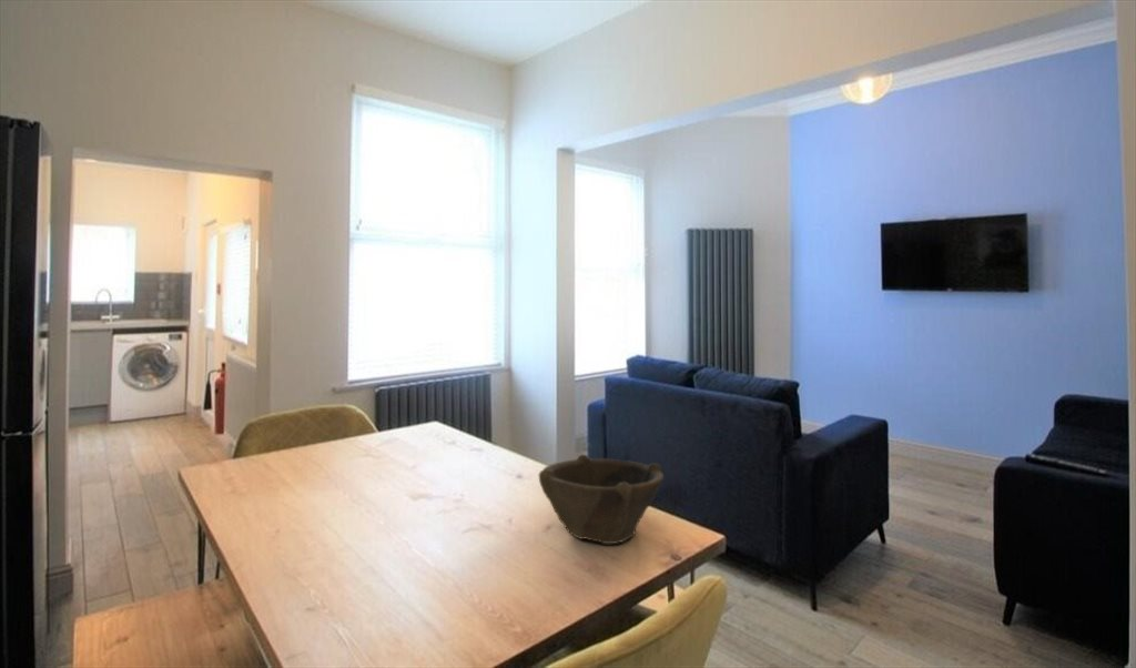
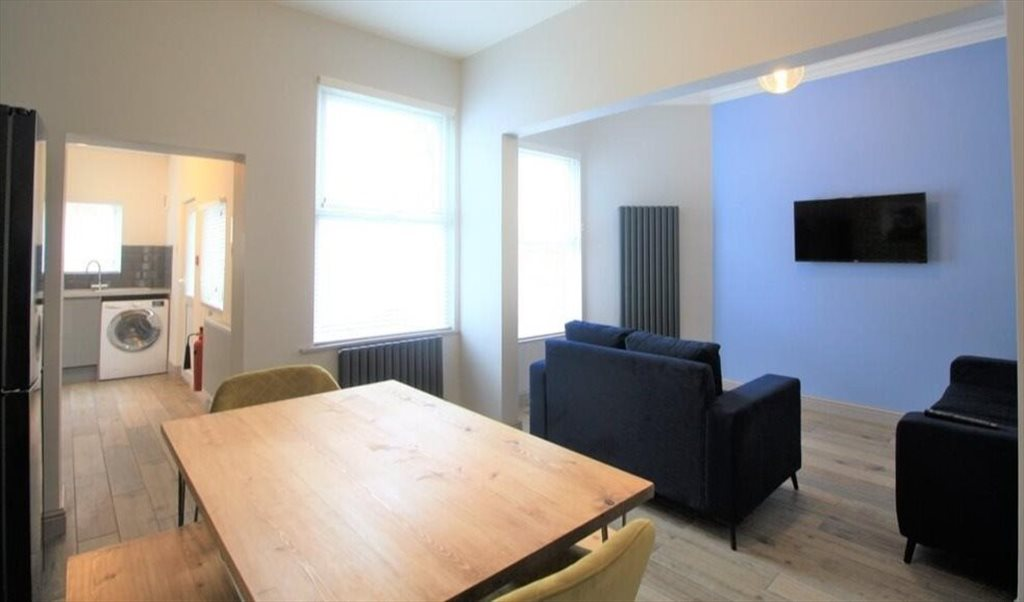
- bowl (602, 499)
